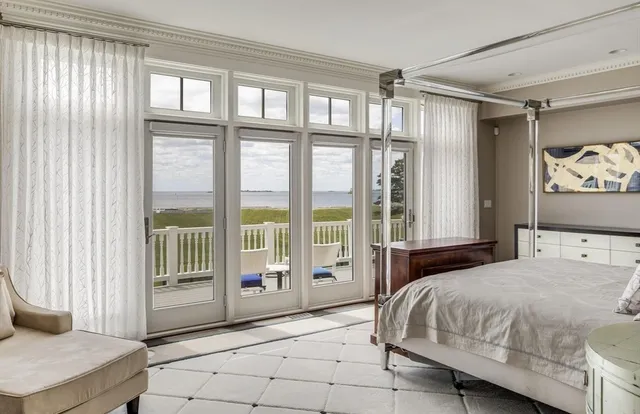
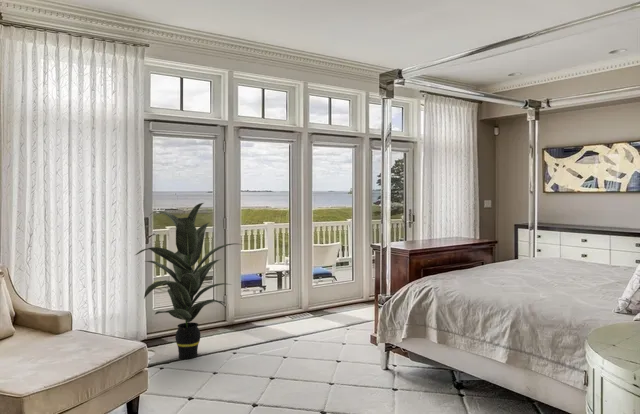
+ indoor plant (189, 280)
